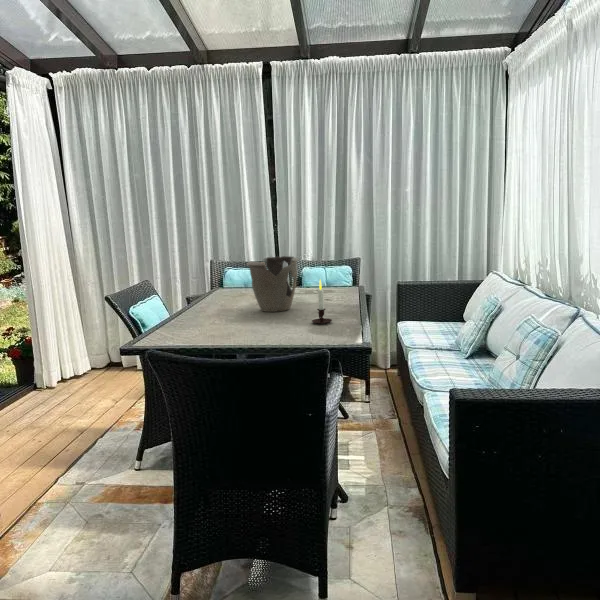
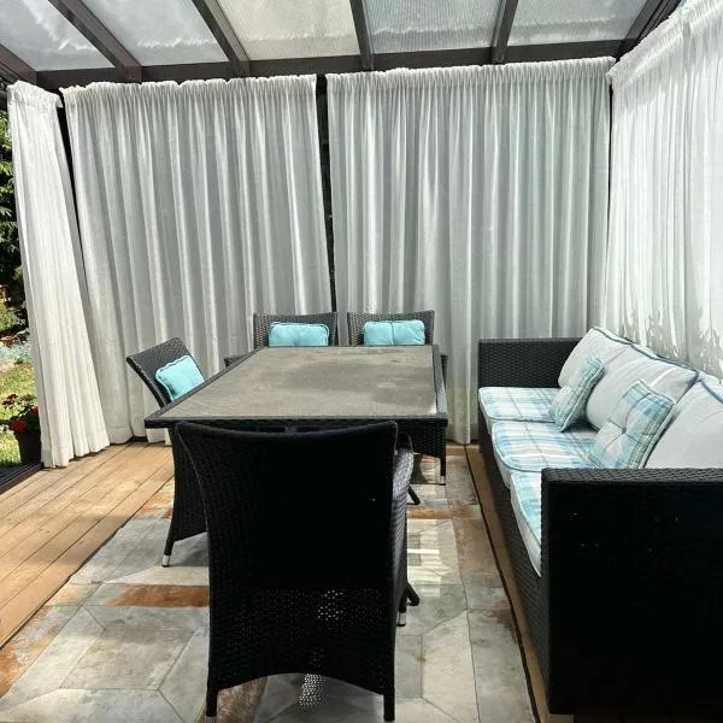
- candle (320, 300)
- decorative bowl (276, 284)
